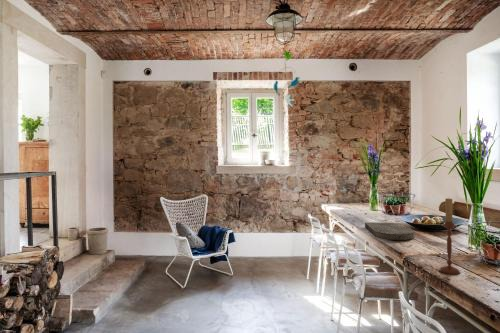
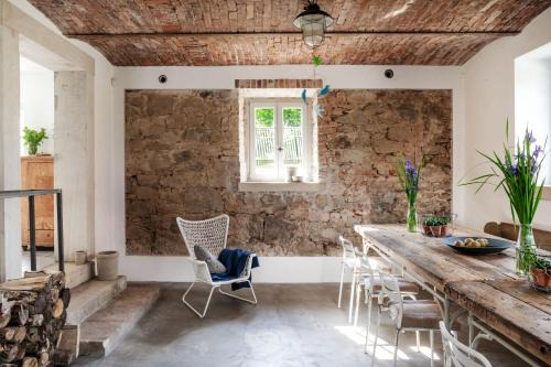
- candlestick (449, 233)
- cutting board (389, 230)
